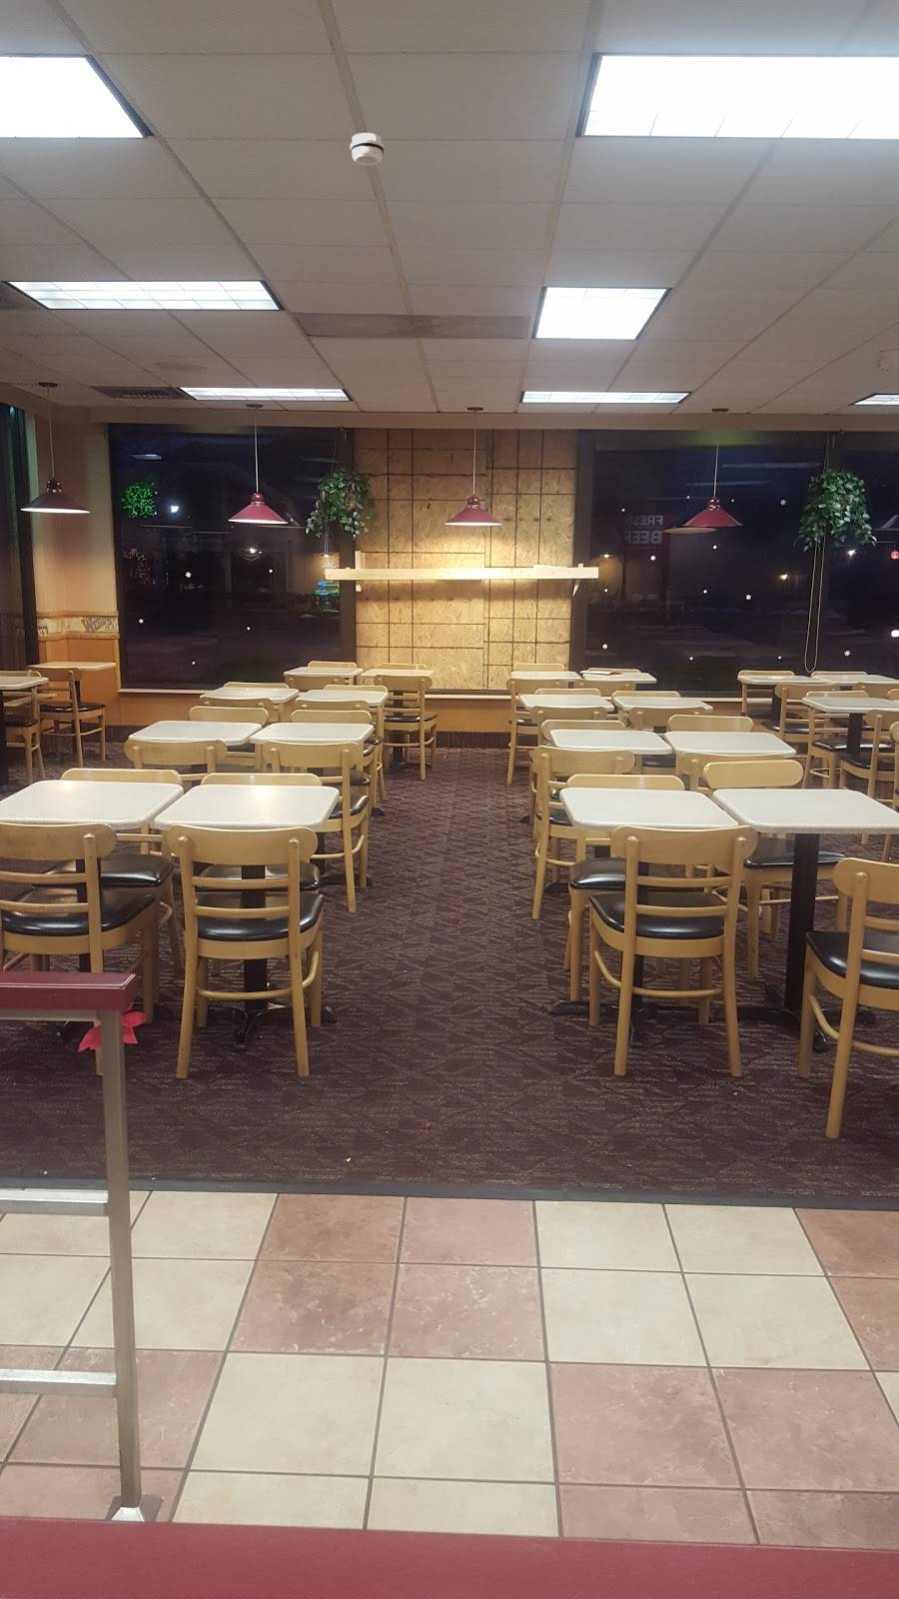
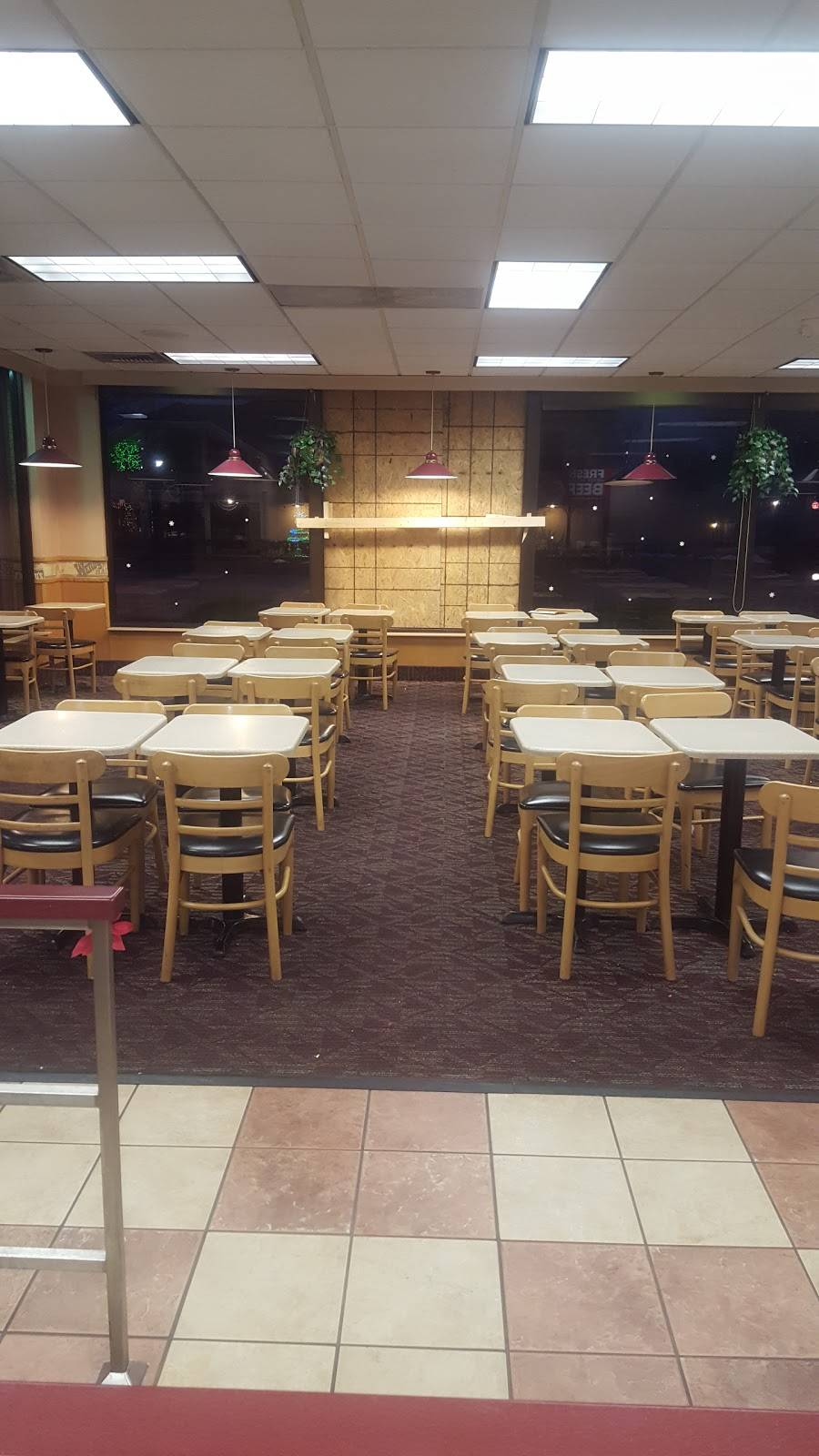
- smoke detector (367, 149)
